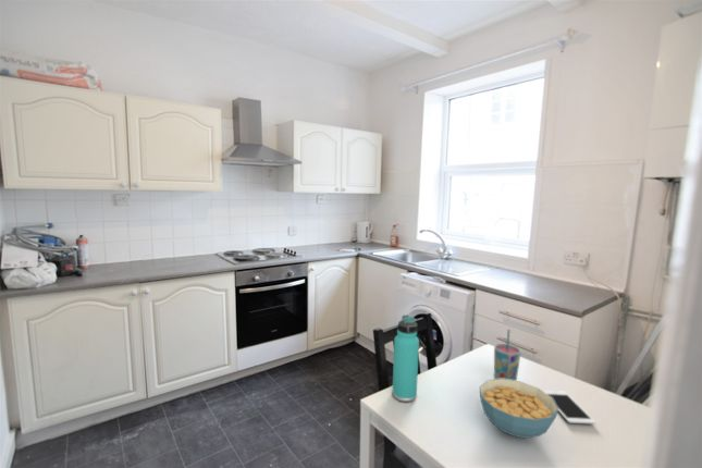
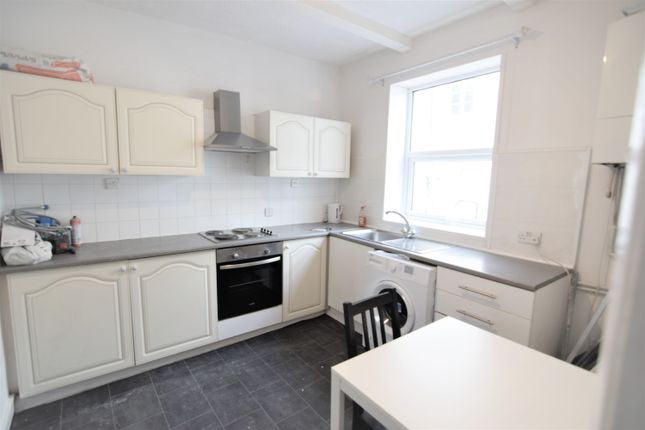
- cup (506, 358)
- cell phone (566, 406)
- thermos bottle (406, 356)
- cereal bowl (515, 412)
